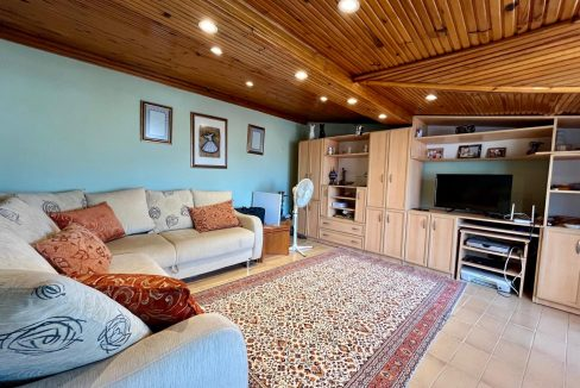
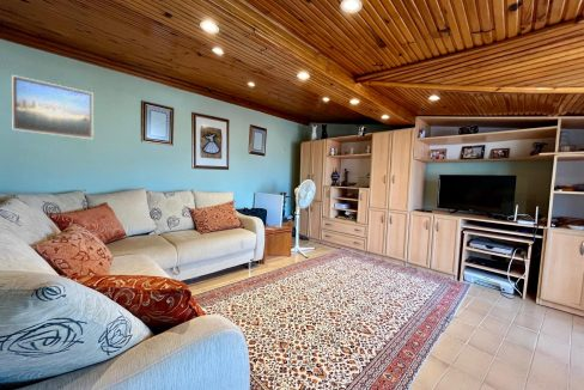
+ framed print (55, 109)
